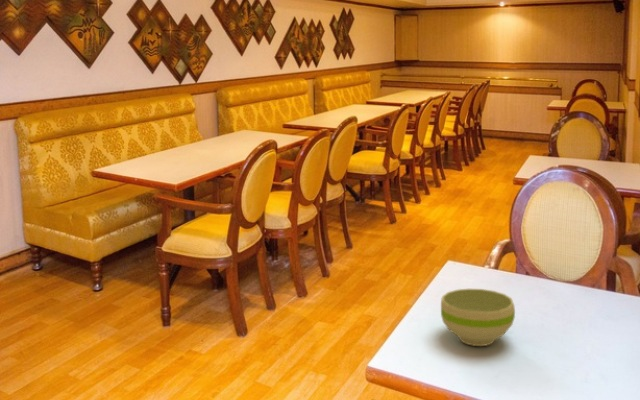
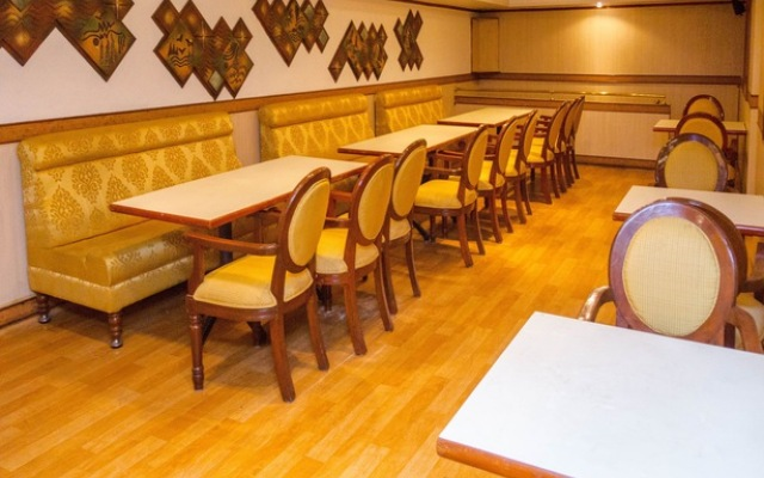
- bowl (476, 319)
